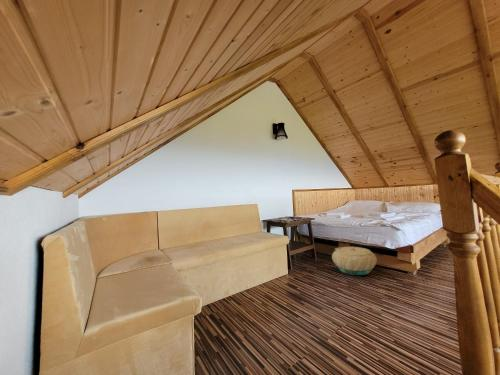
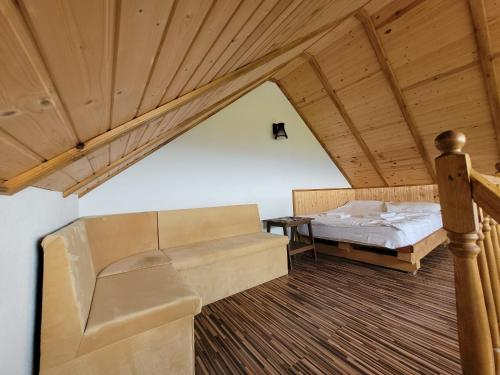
- basket (353, 259)
